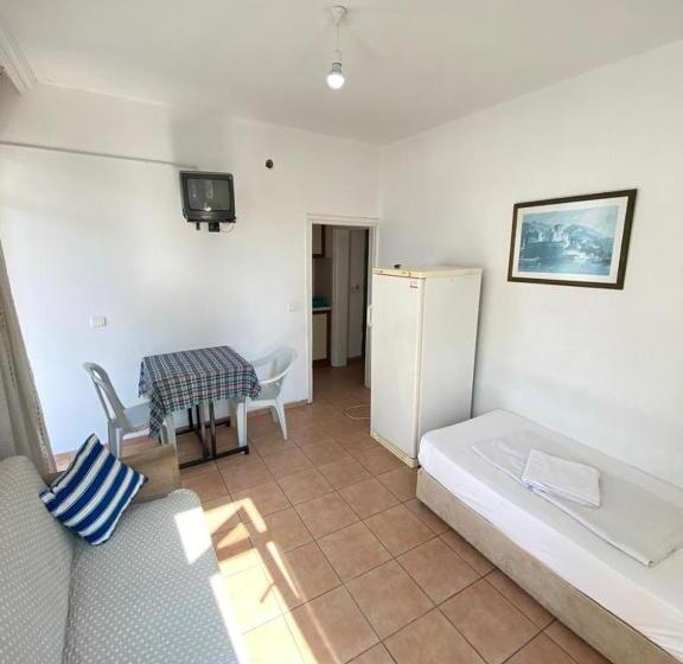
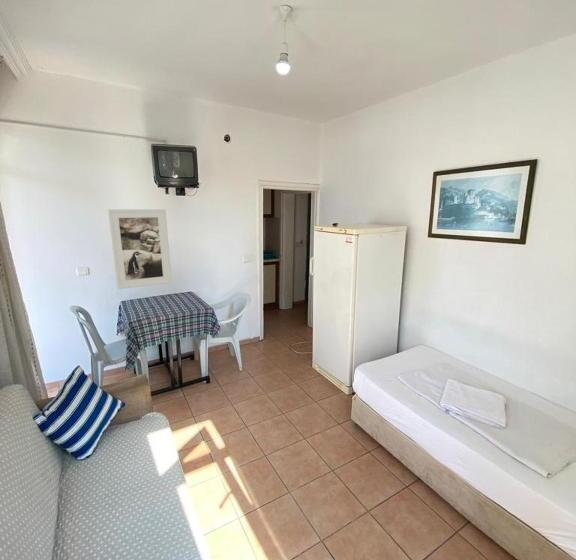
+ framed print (141, 248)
